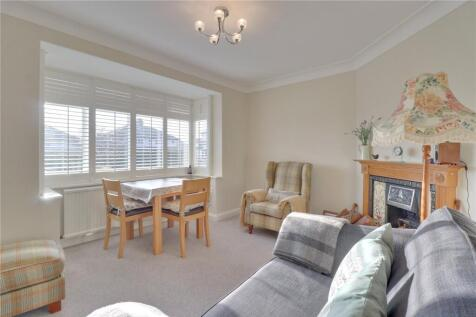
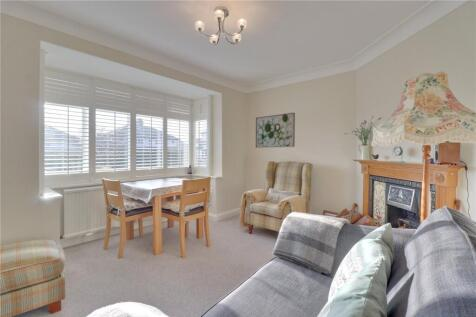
+ wall art (273, 131)
